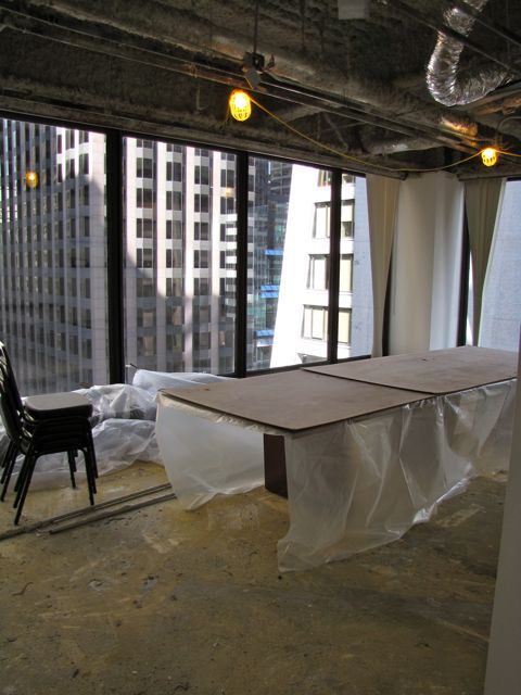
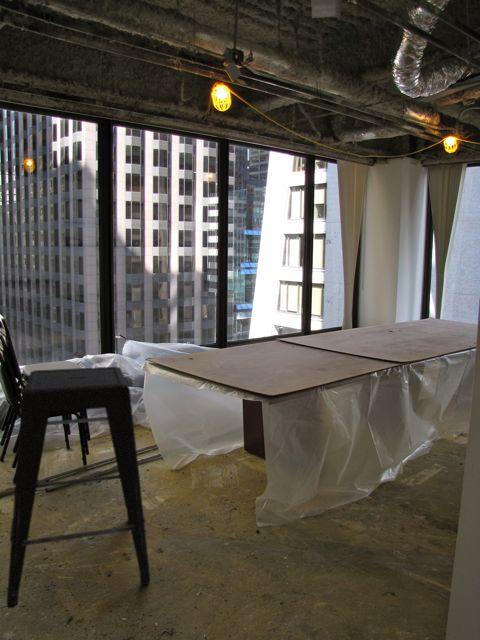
+ stool (78, 479)
